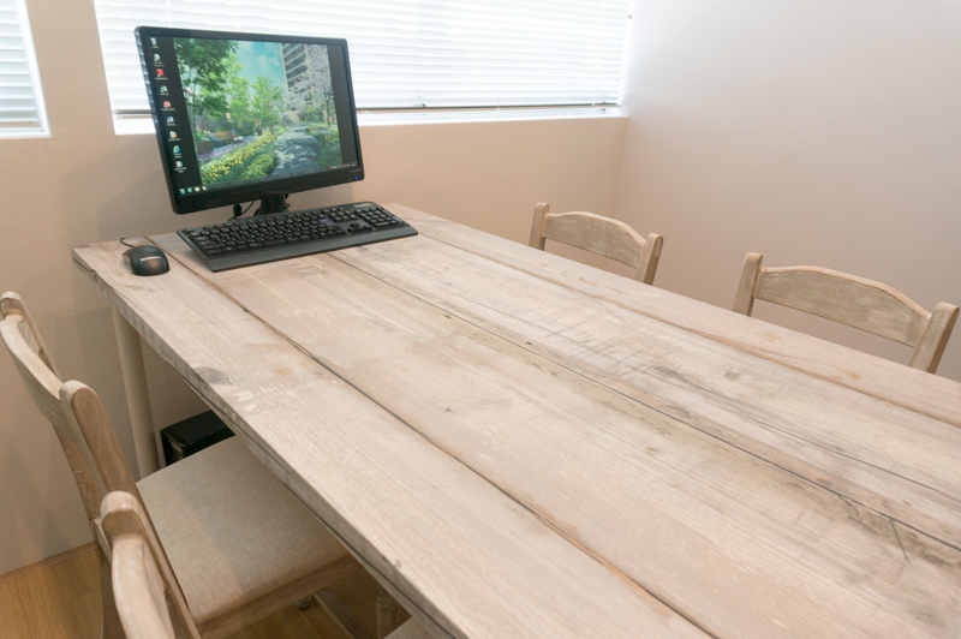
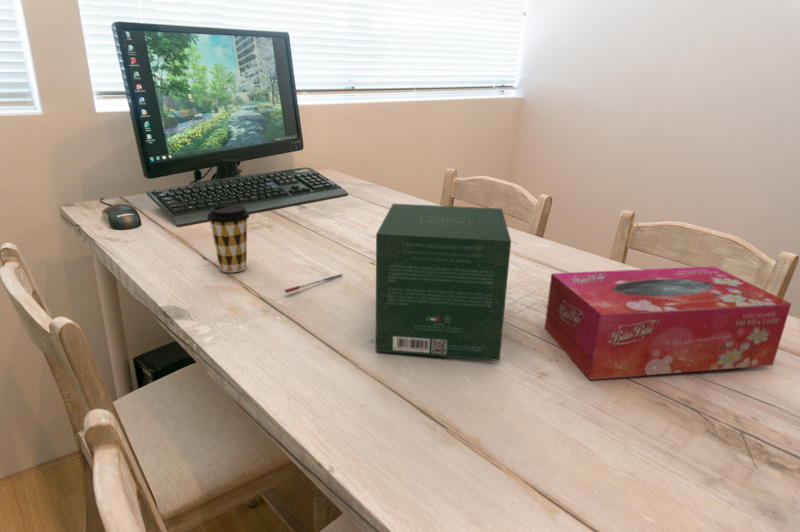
+ gift box (442, 276)
+ pen (315, 282)
+ tissue box (658, 317)
+ coffee cup (230, 238)
